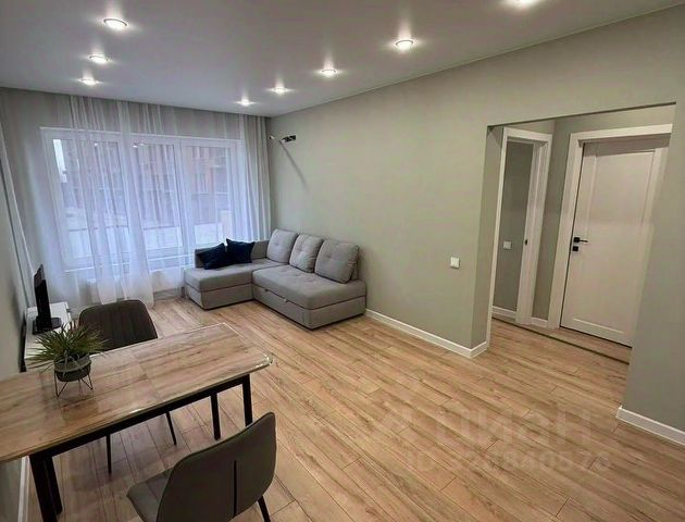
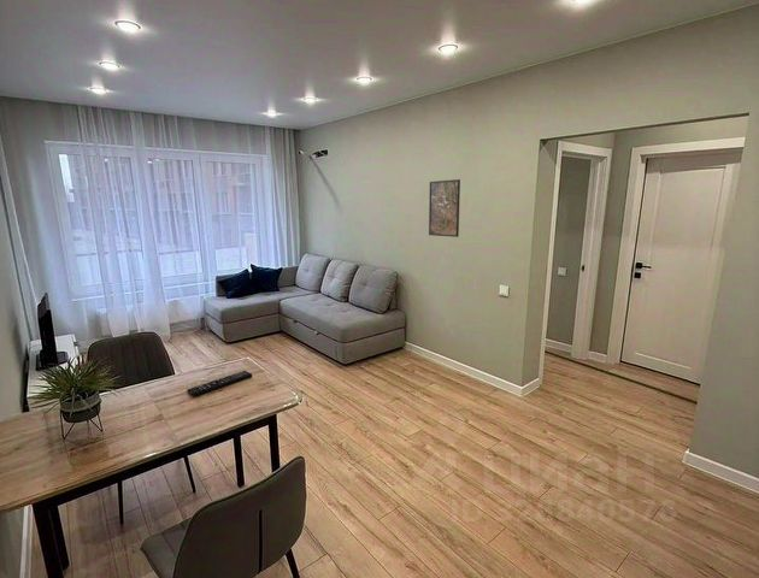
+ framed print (443, 208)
+ remote control (220, 382)
